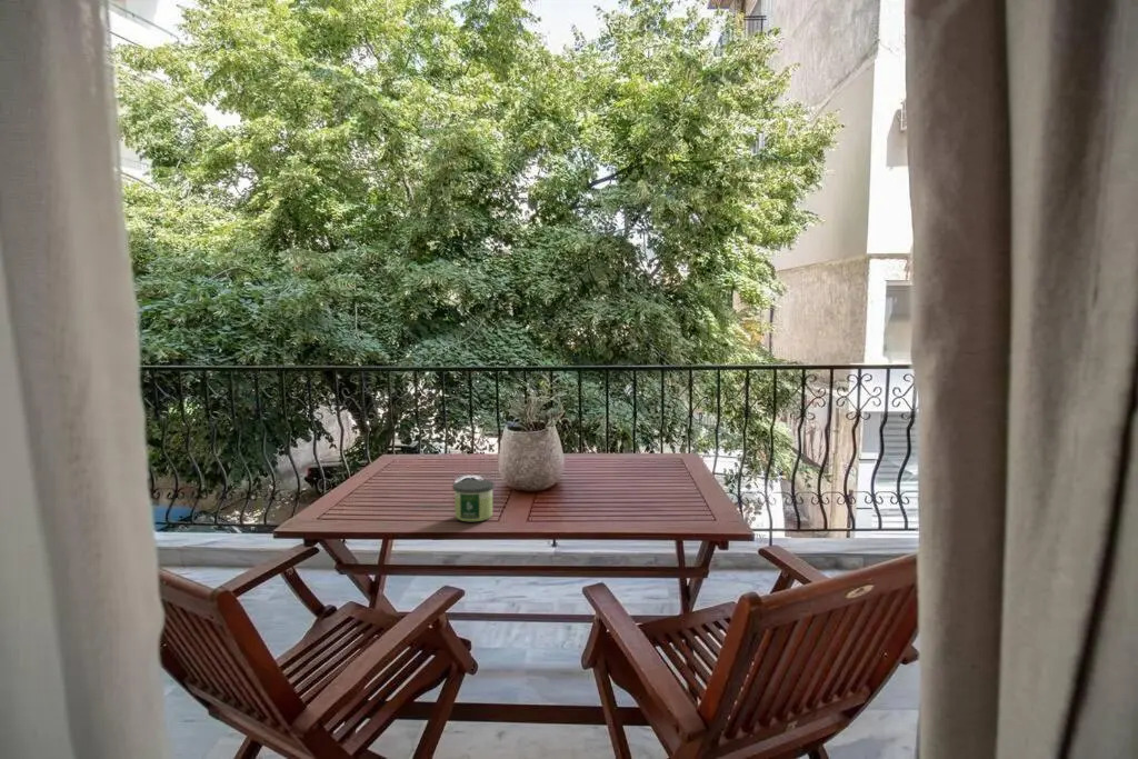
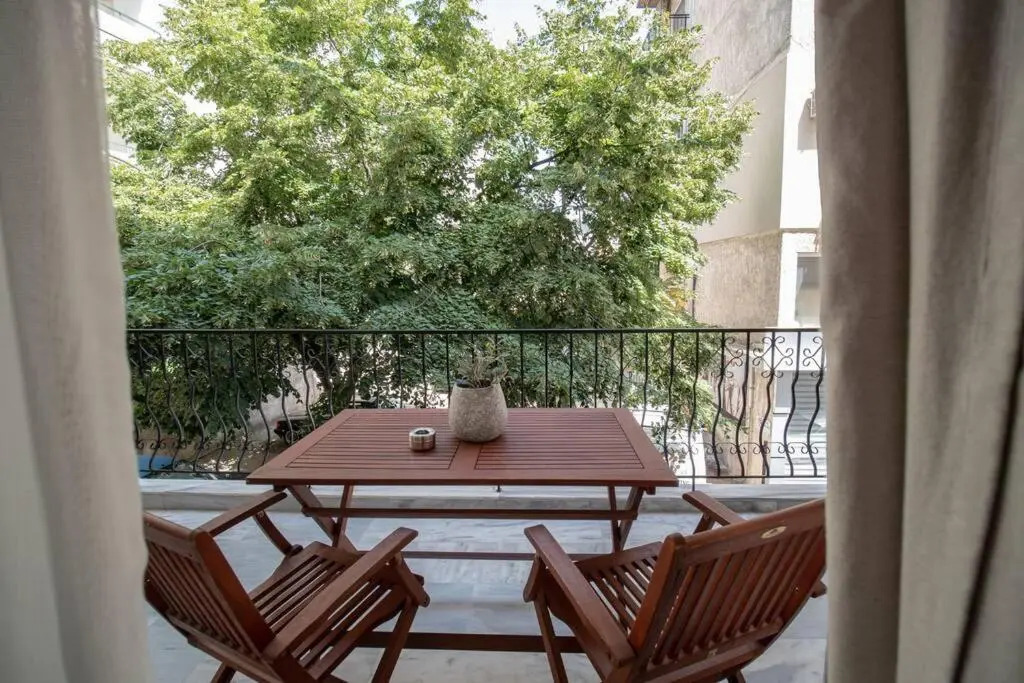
- candle (473, 500)
